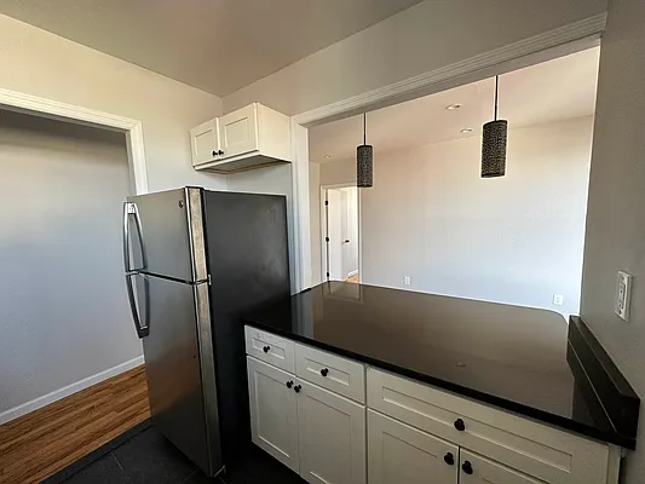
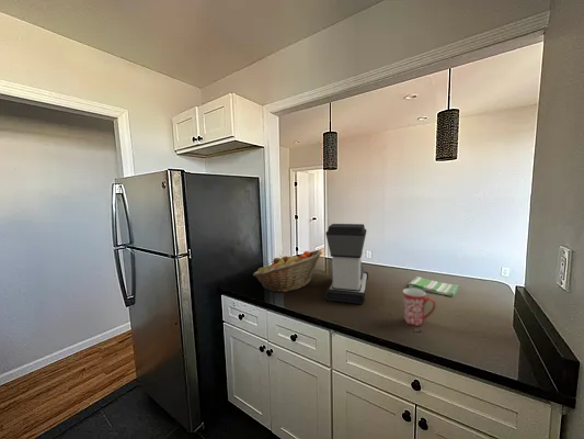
+ dish towel (433, 285)
+ coffee maker (348, 257)
+ fruit basket (289, 268)
+ mug (417, 307)
